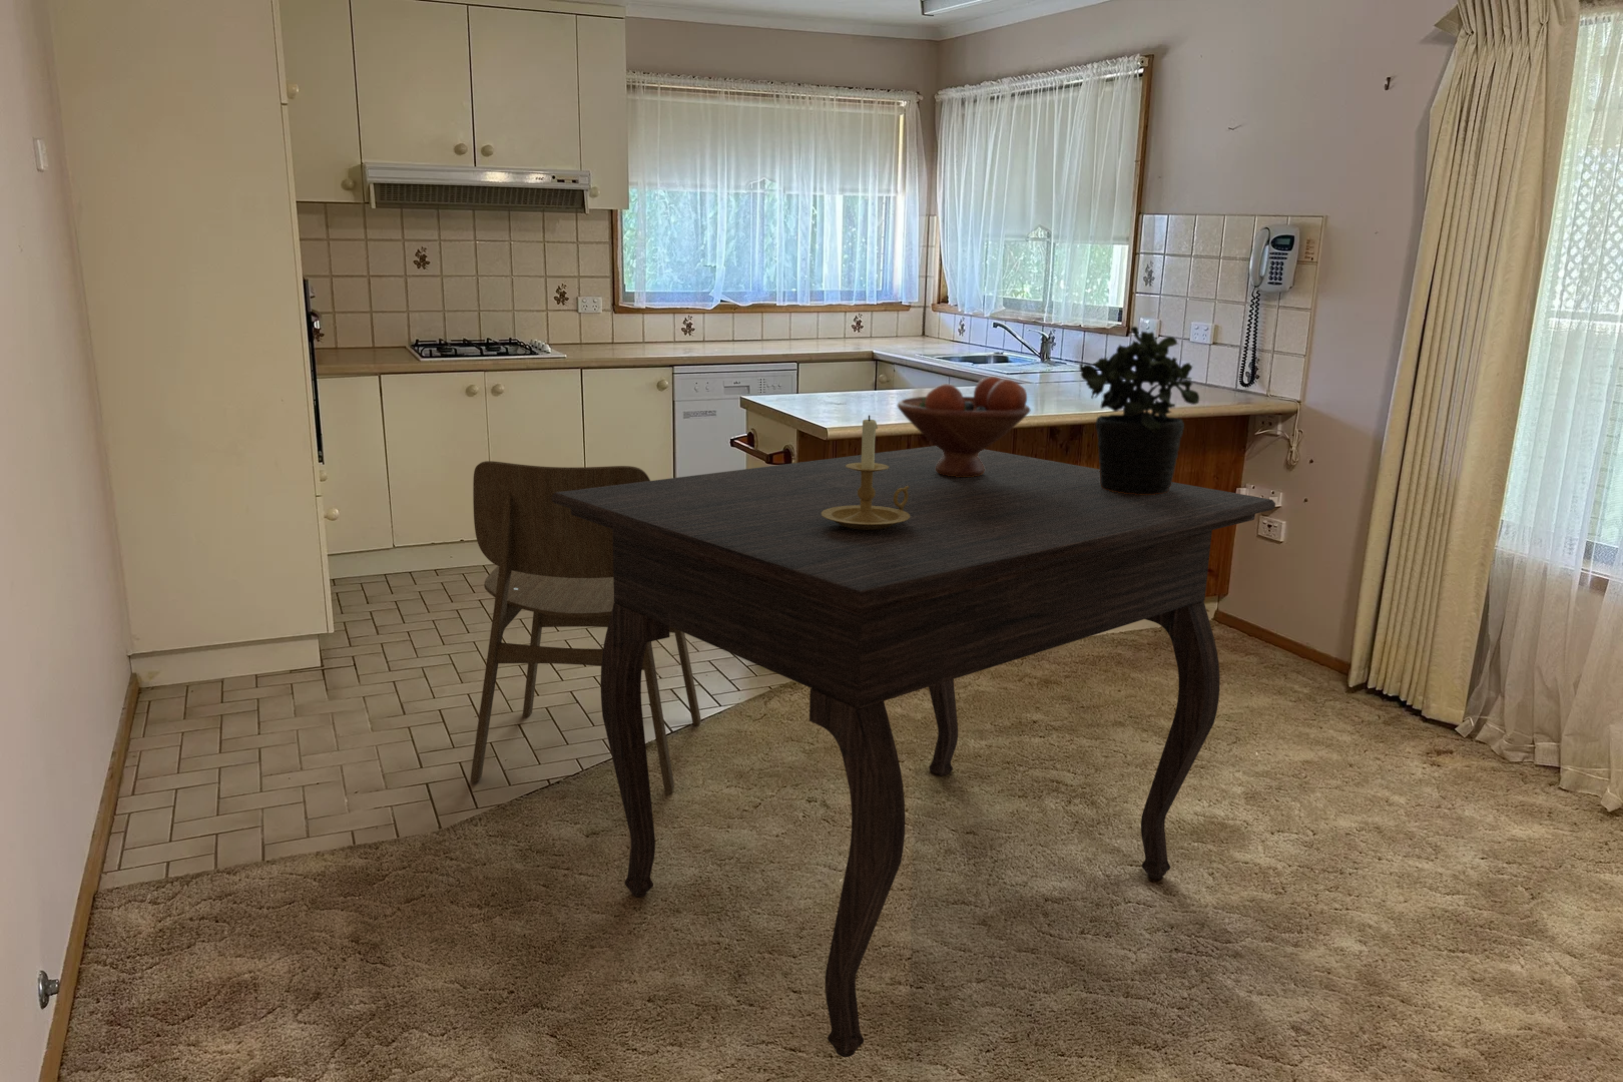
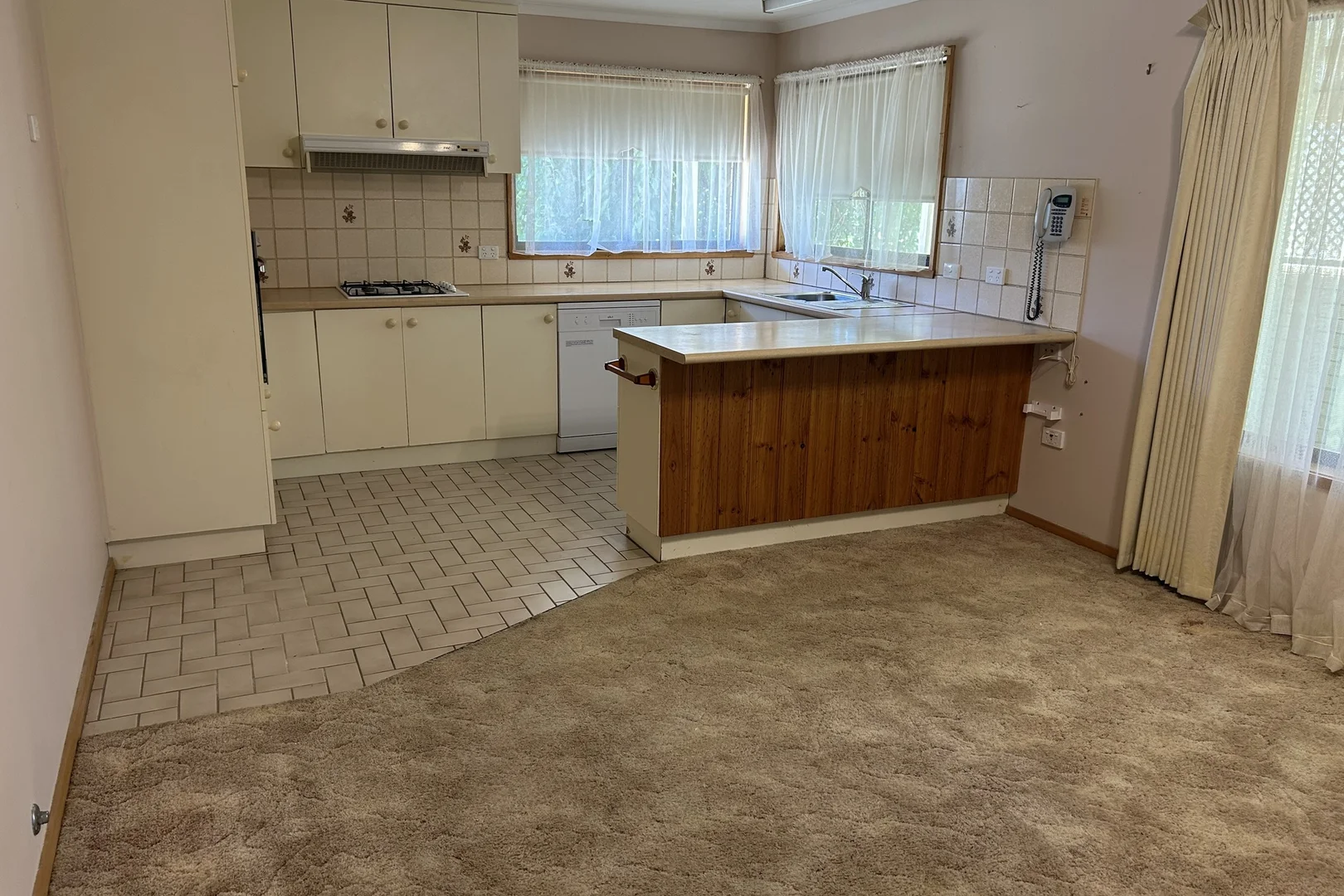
- potted plant (1135, 407)
- fruit bowl (961, 424)
- dining chair (588, 604)
- dining table (908, 692)
- candle holder (873, 469)
